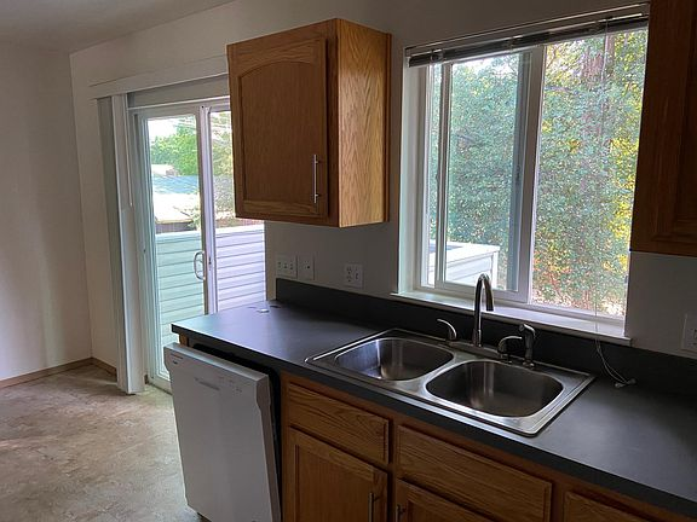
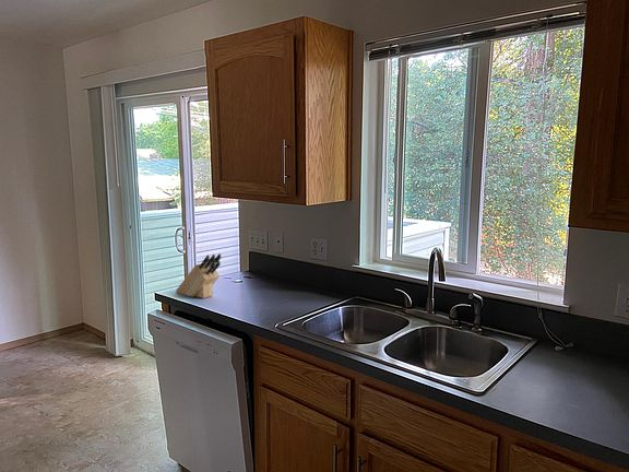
+ knife block (199, 273)
